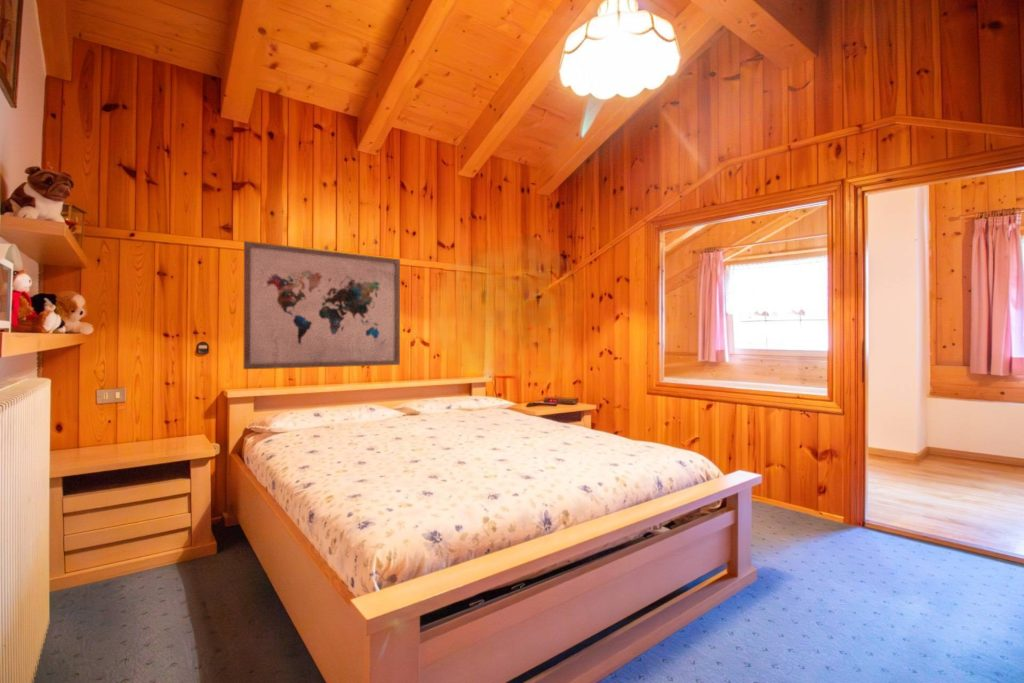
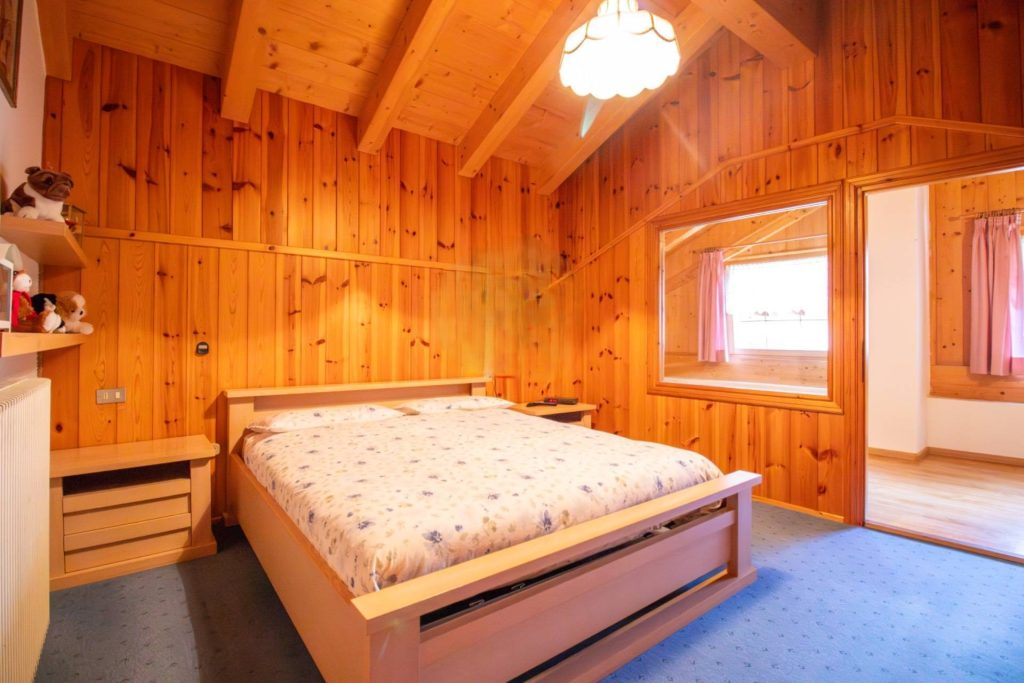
- wall art (329, 309)
